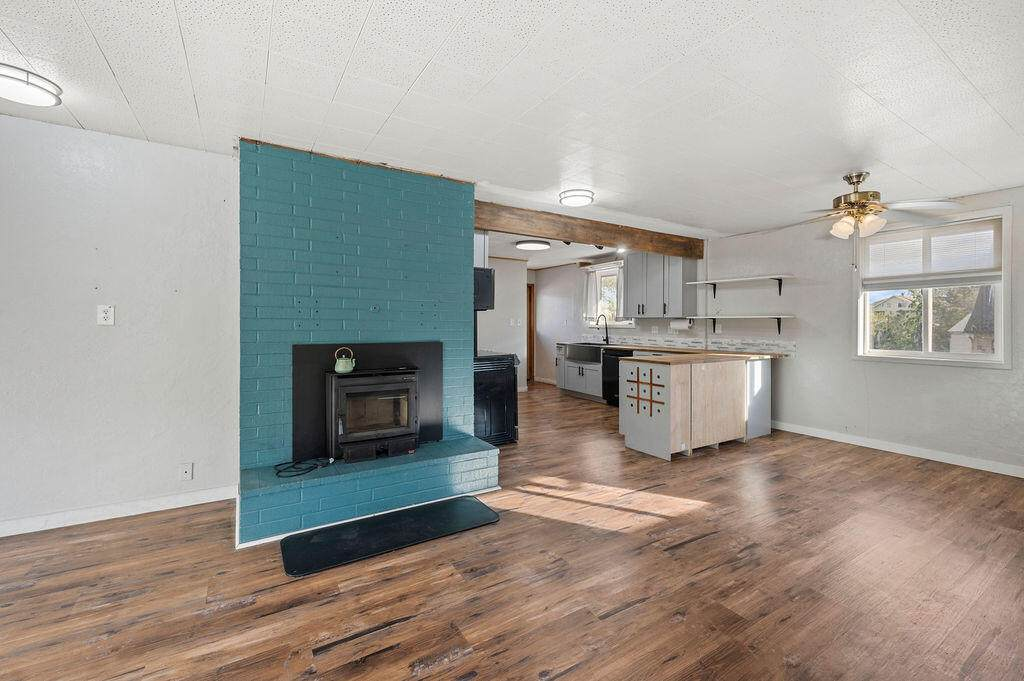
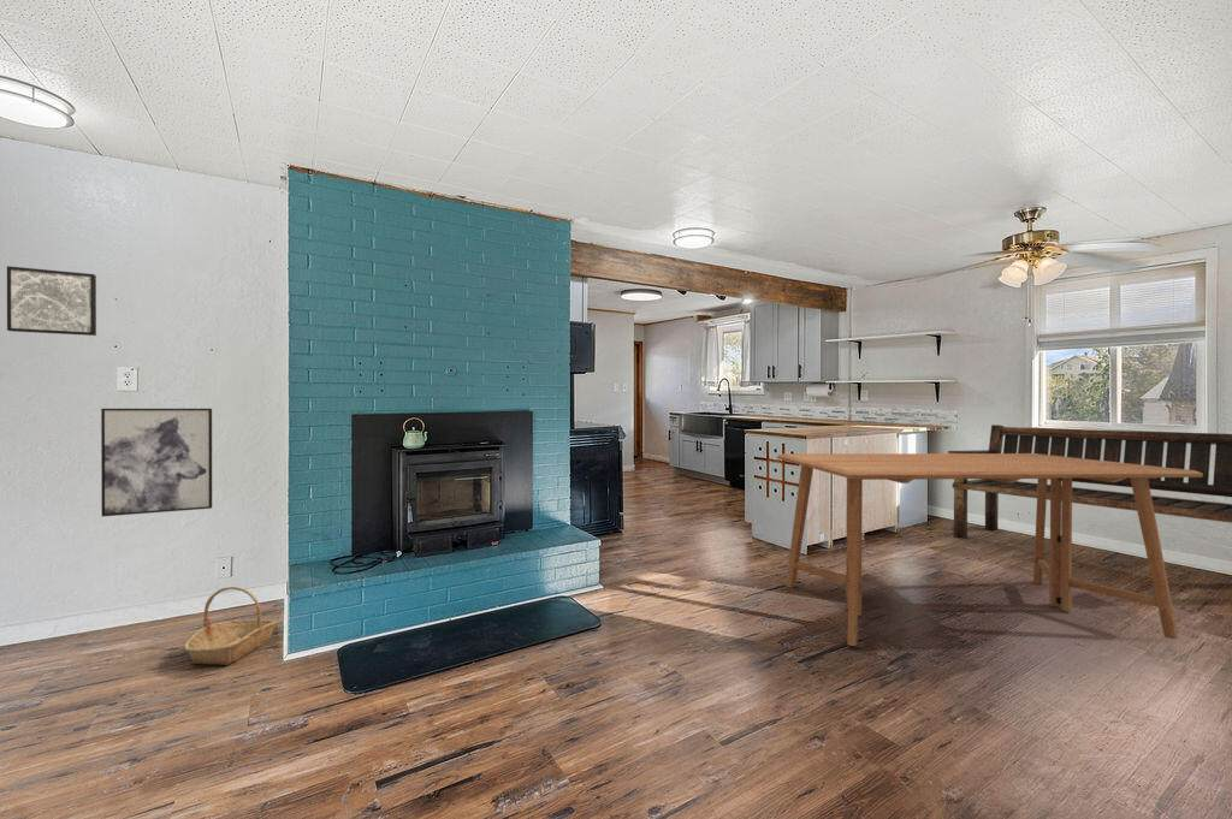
+ wall art (53, 302)
+ wall art (159, 459)
+ basket (232, 621)
+ bench (1096, 493)
+ dining table (958, 477)
